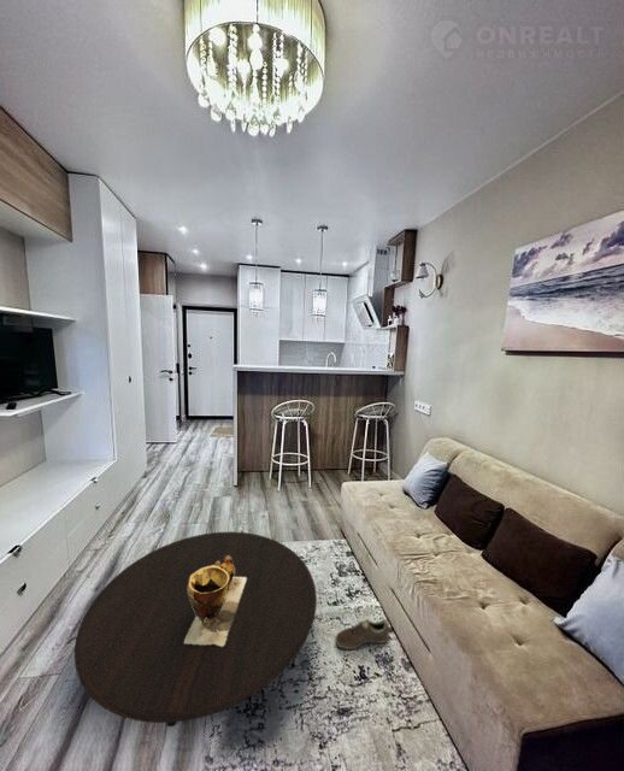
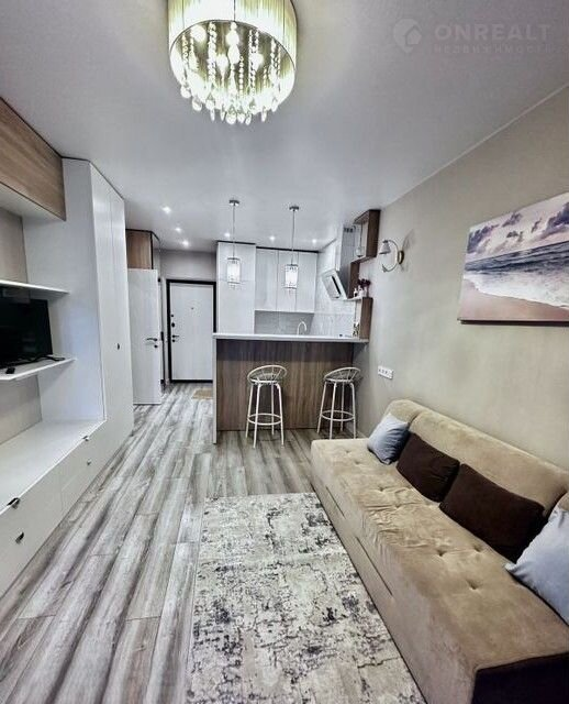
- table (206, 617)
- sneaker (361, 629)
- clay pot (217, 584)
